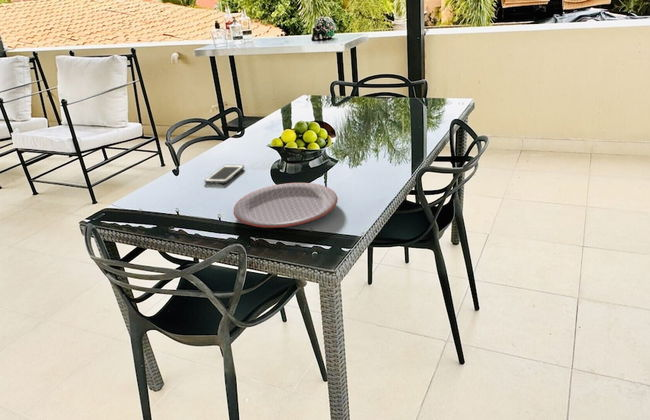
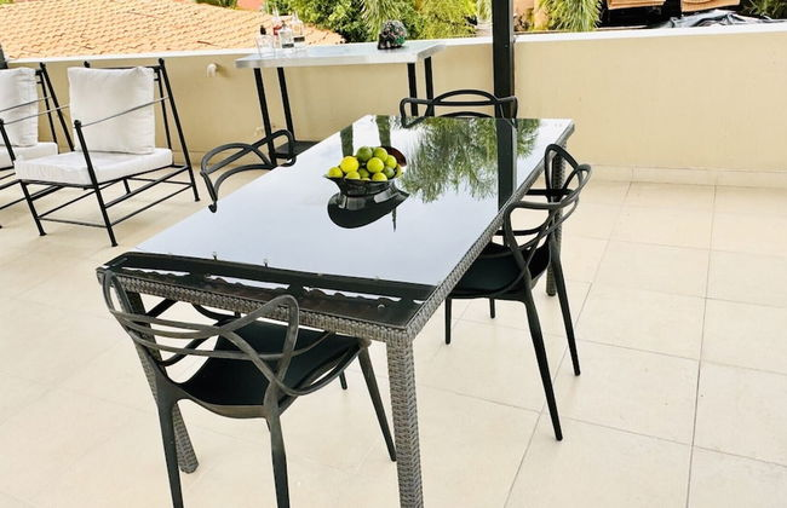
- plate (286, 206)
- cell phone (225, 173)
